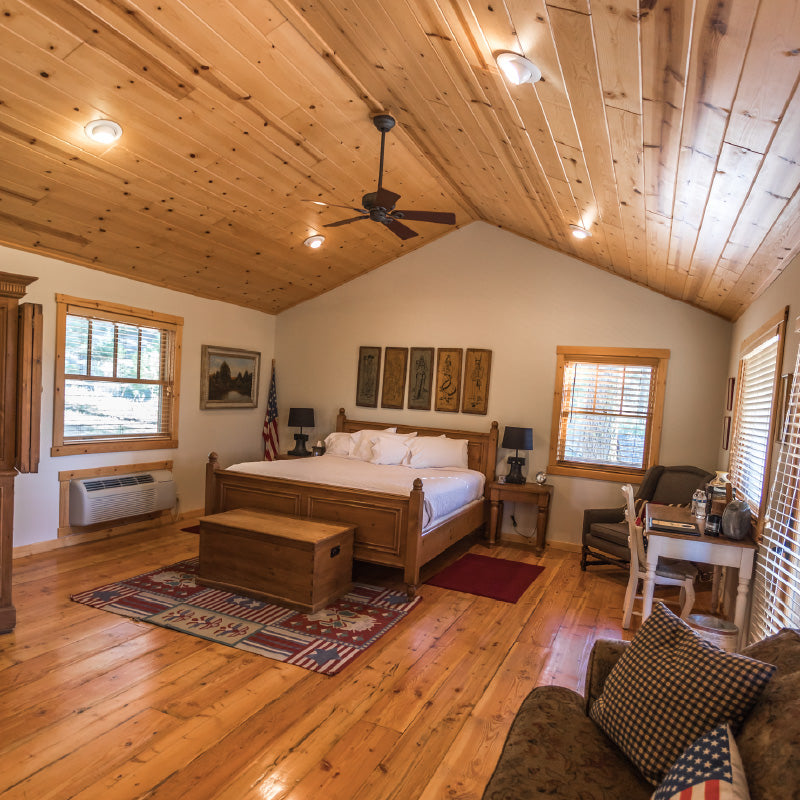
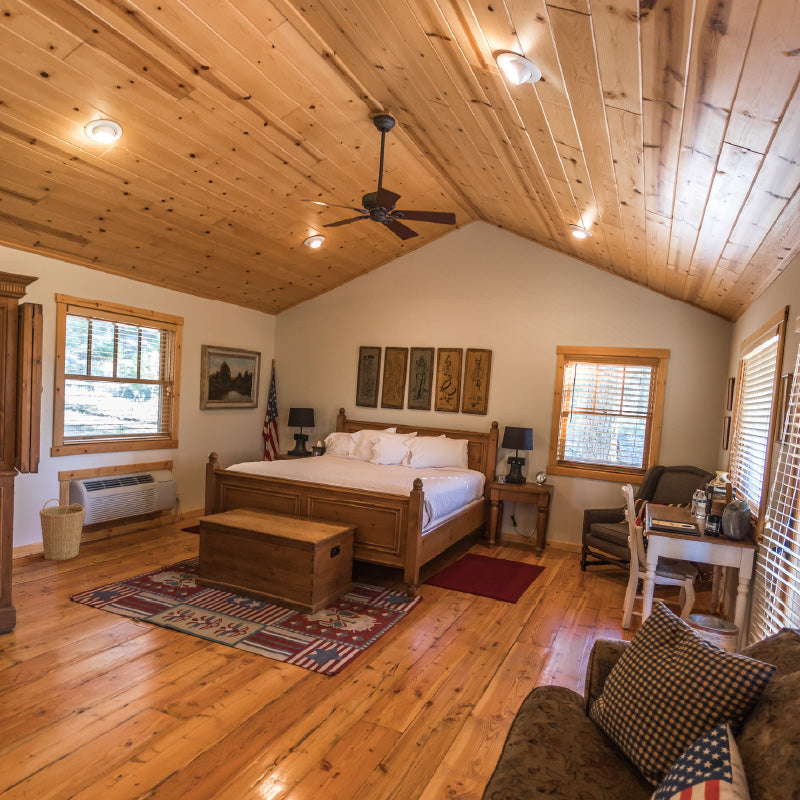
+ basket (62, 528)
